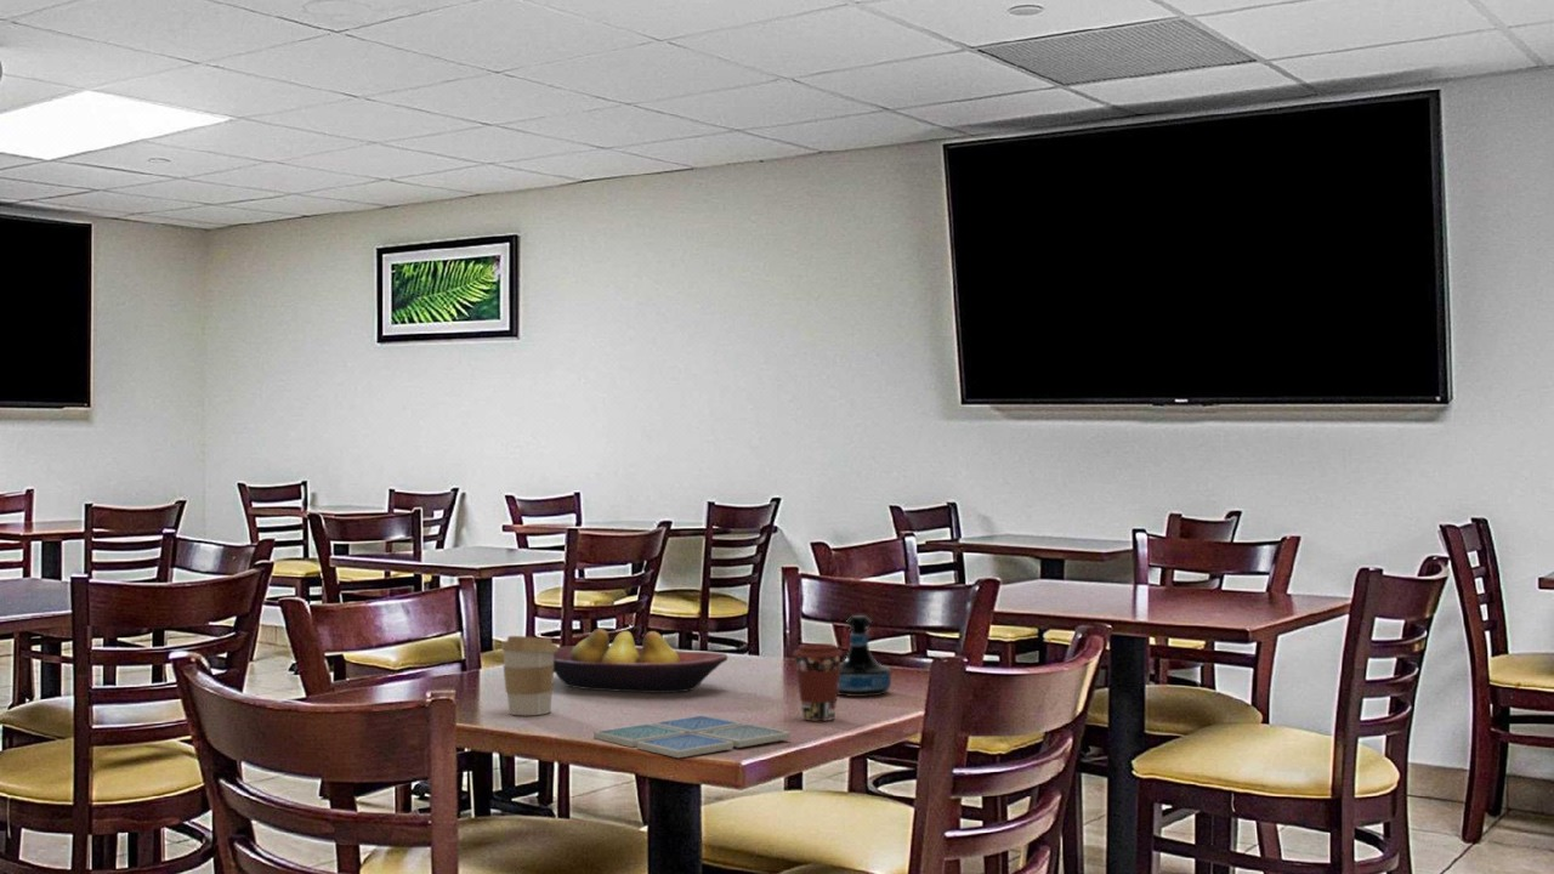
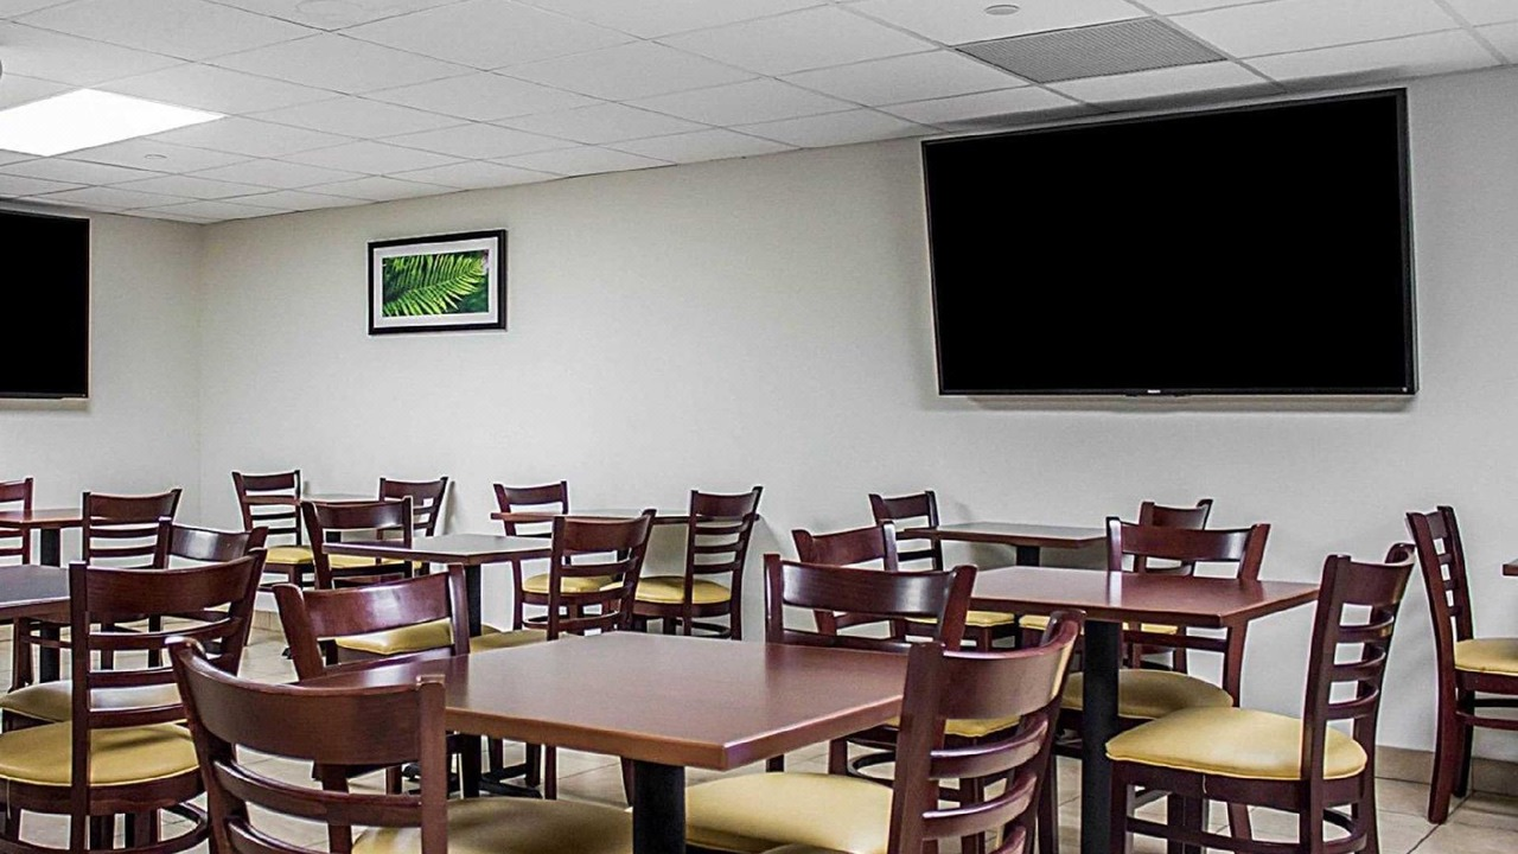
- drink coaster (691, 734)
- tequila bottle (858, 654)
- coffee cup (818, 681)
- fruit bowl (629, 658)
- coffee cup (529, 672)
